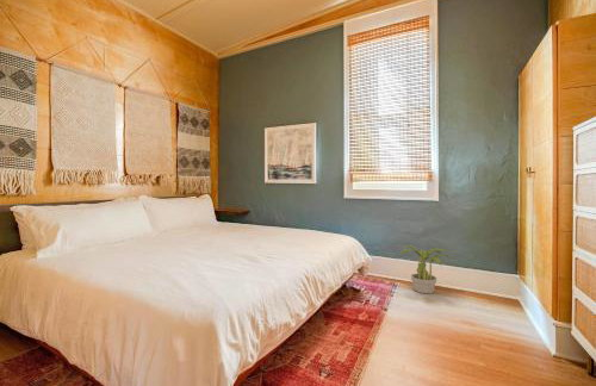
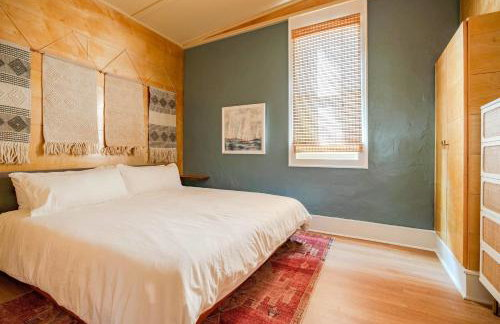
- potted plant (423, 268)
